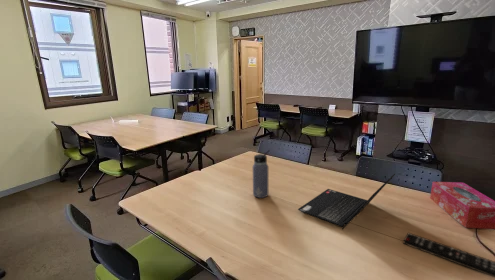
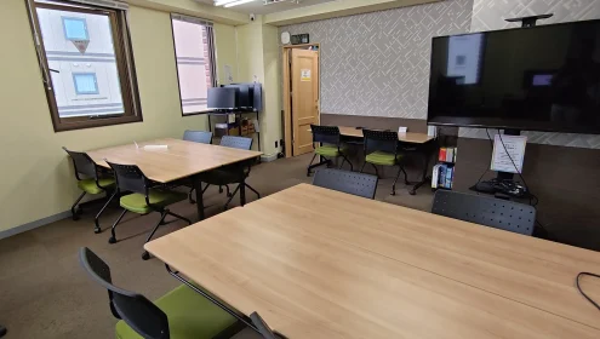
- tissue box (464, 203)
- remote control (452, 253)
- water bottle (261, 172)
- laptop computer (345, 194)
